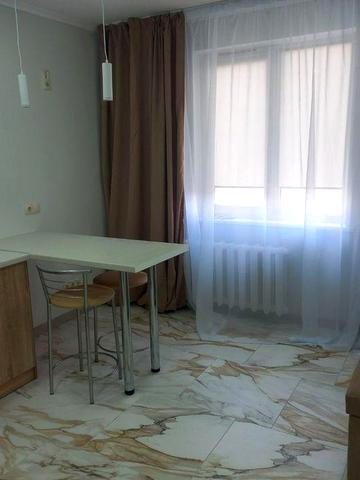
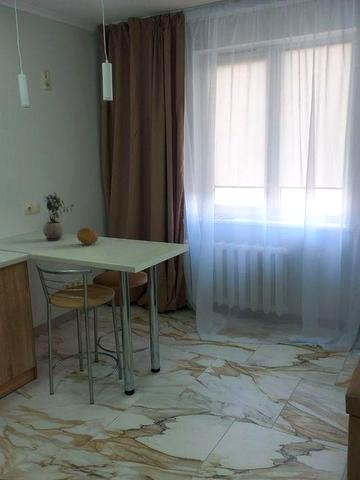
+ potted plant (56, 215)
+ fruit (87, 235)
